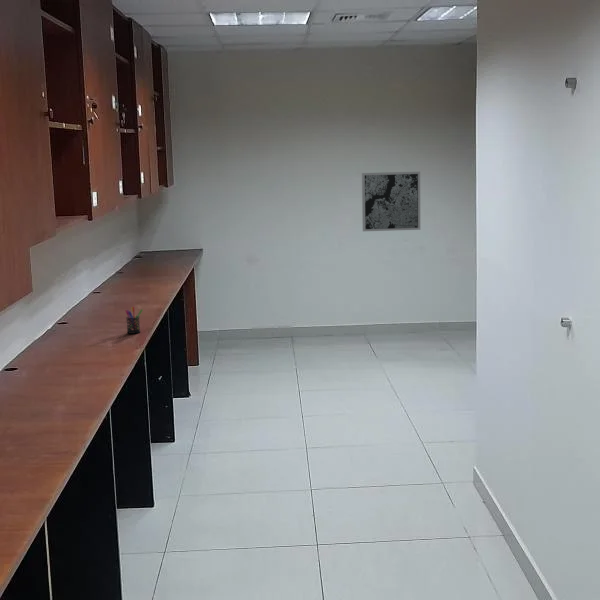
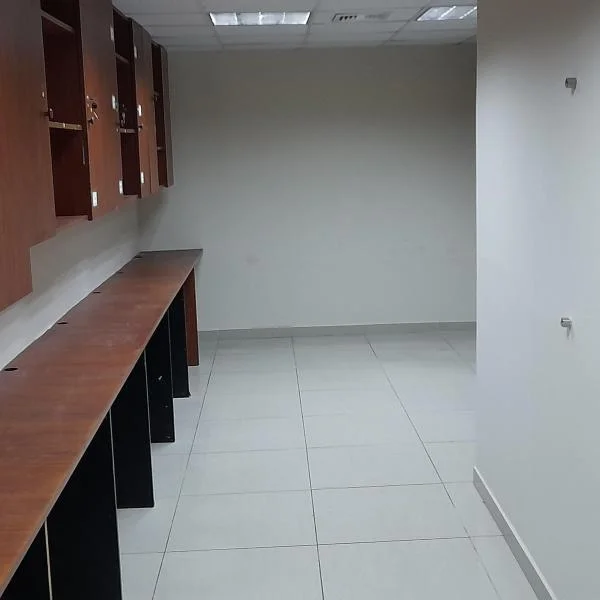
- wall art (391, 201)
- pen holder (134, 319)
